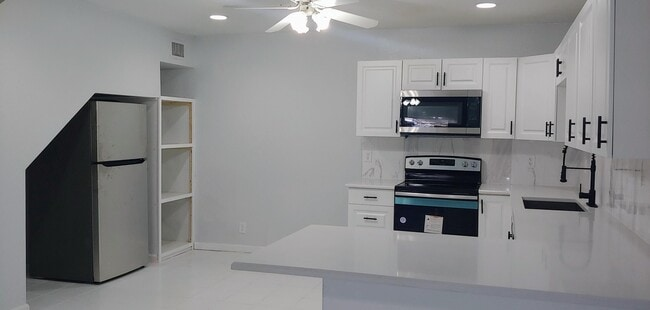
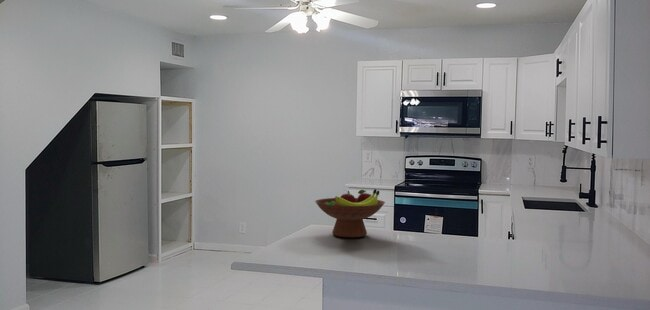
+ fruit bowl (349, 211)
